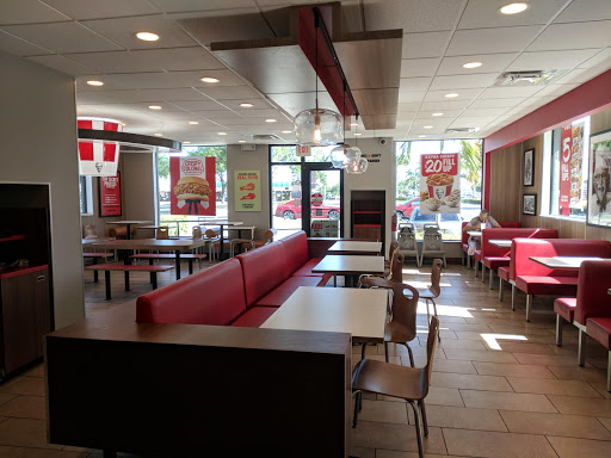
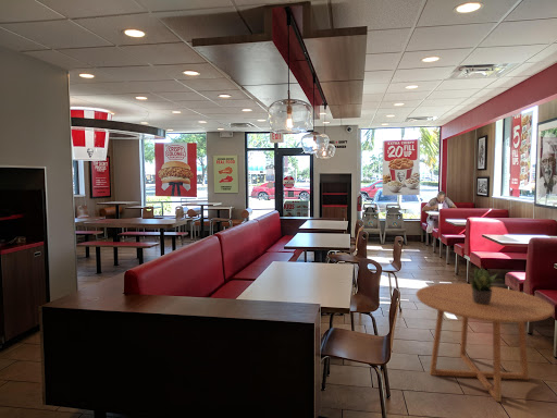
+ potted plant (485, 283)
+ dining table (466, 337)
